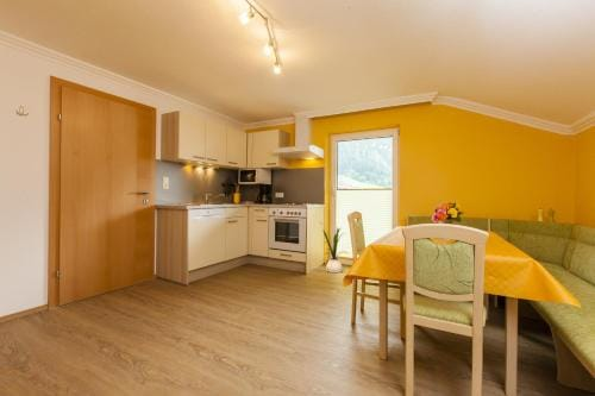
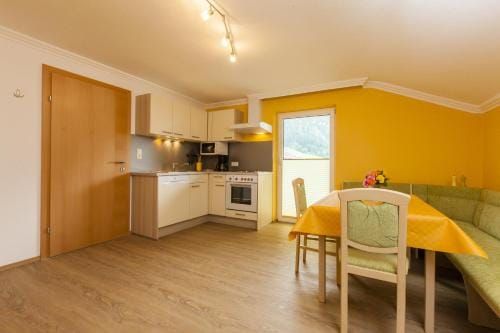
- house plant (332, 246)
